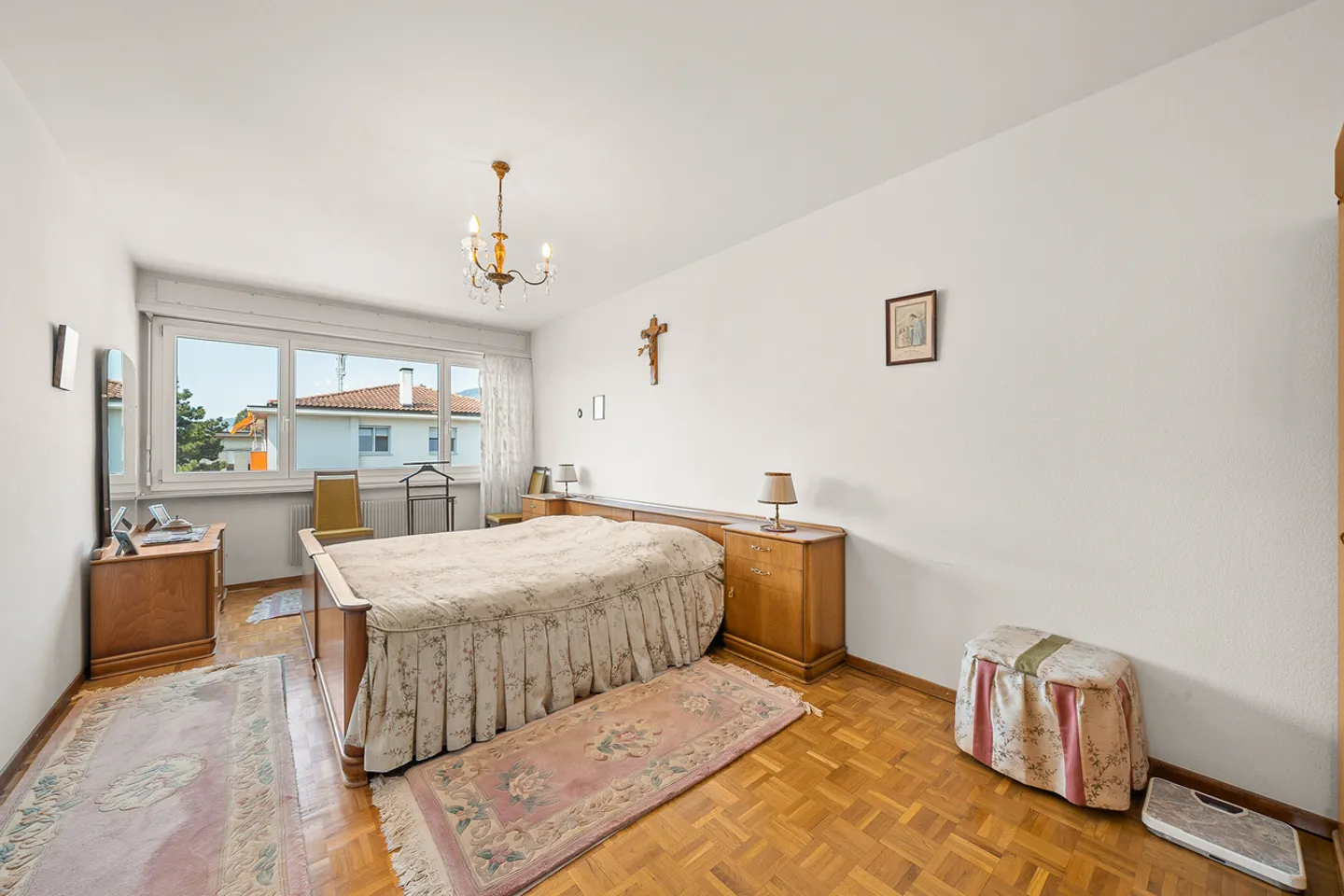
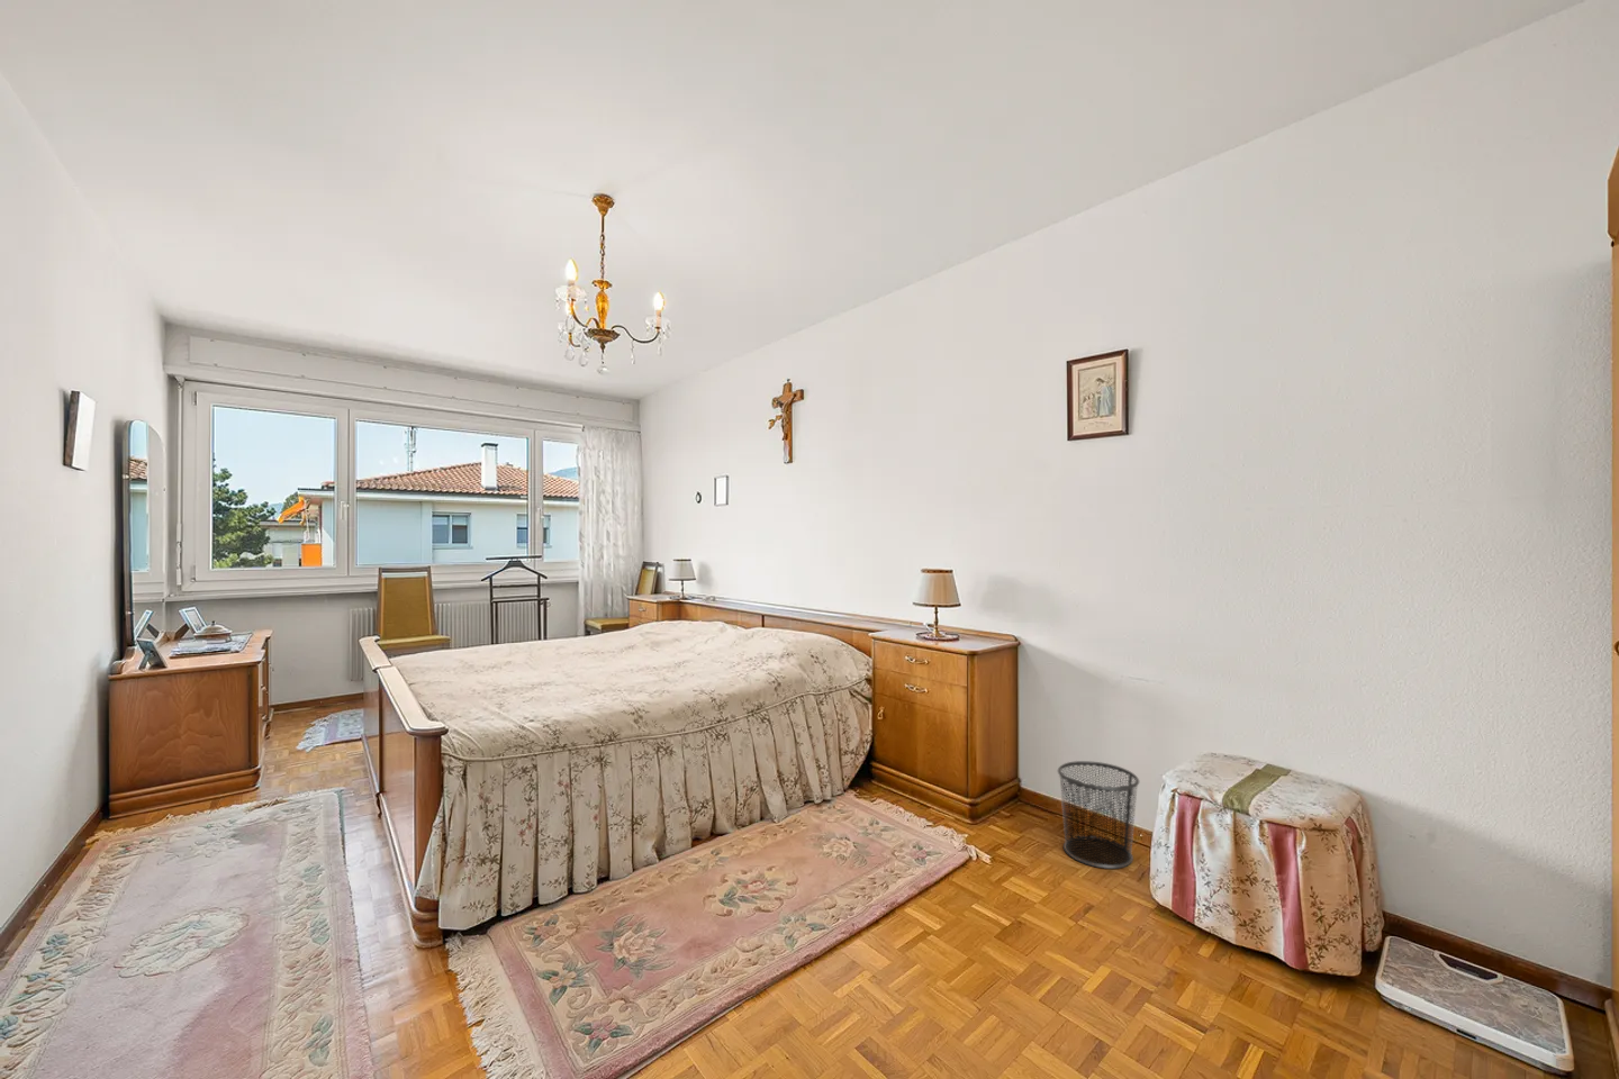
+ waste bin (1097, 813)
